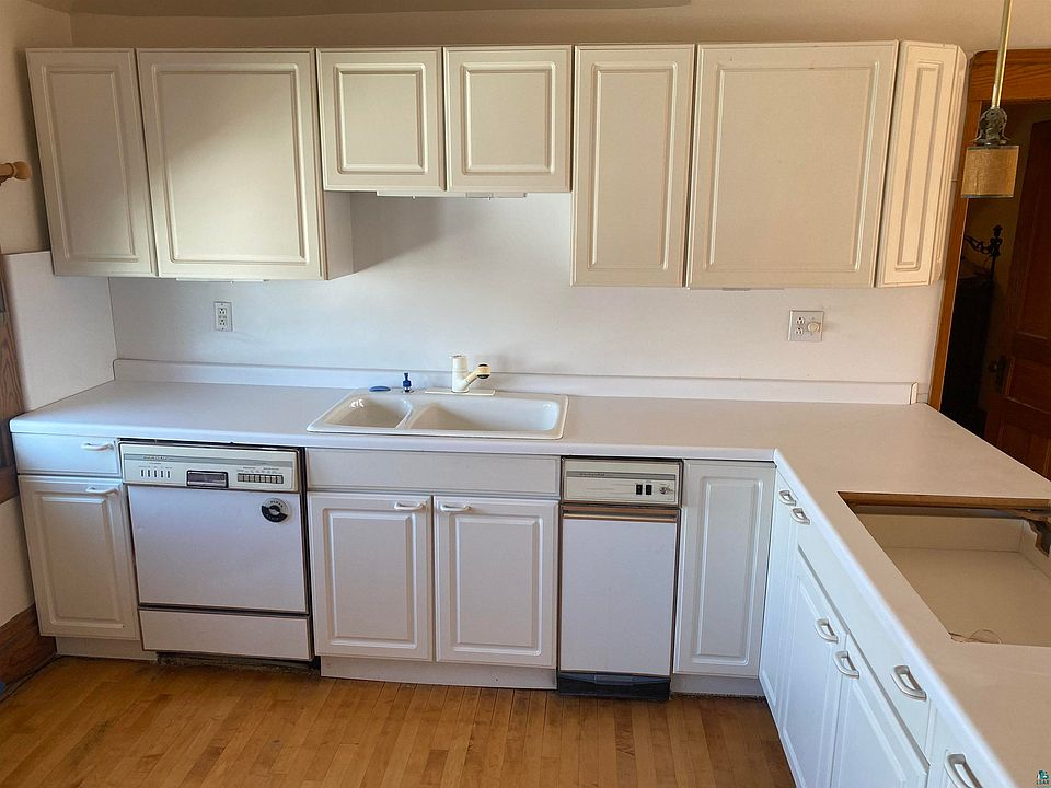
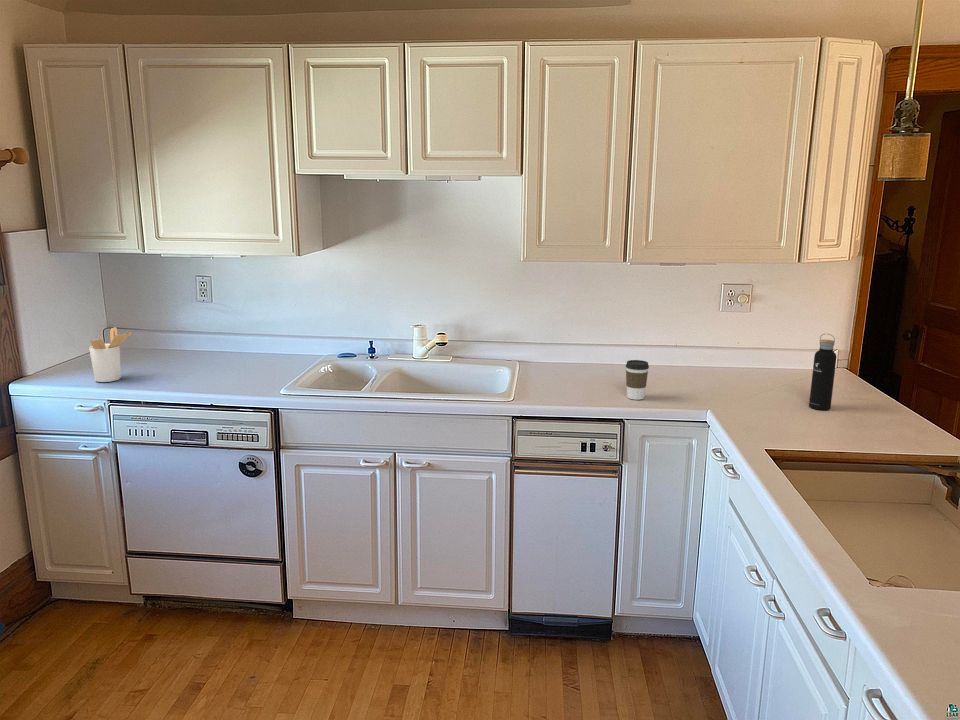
+ utensil holder (111, 355)
+ water bottle (823, 370)
+ coffee cup (636, 379)
